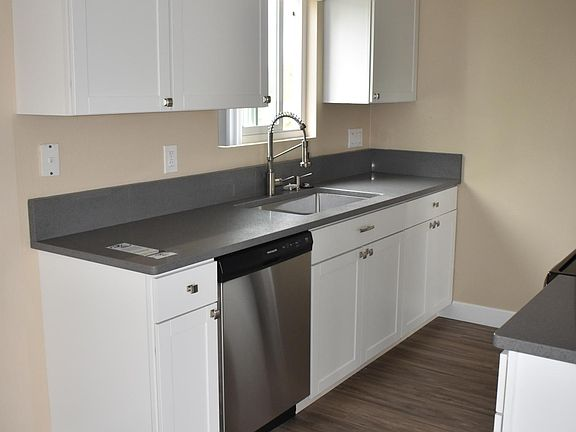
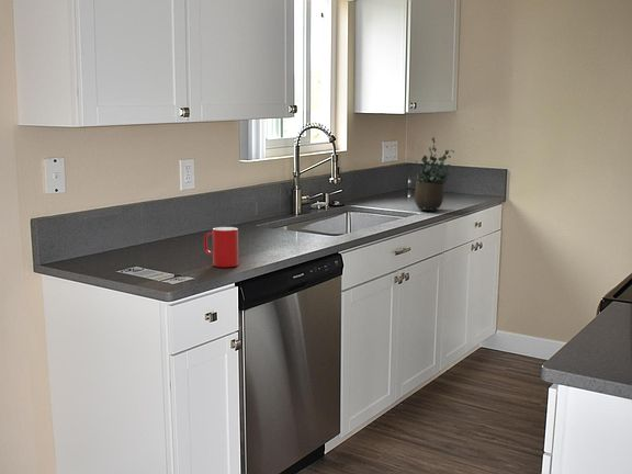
+ potted plant (432, 173)
+ cup (222, 246)
